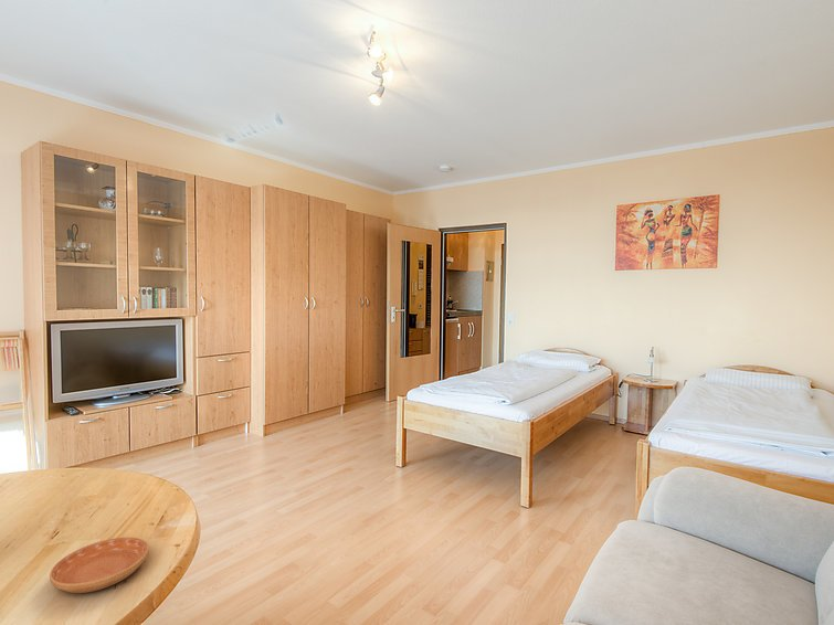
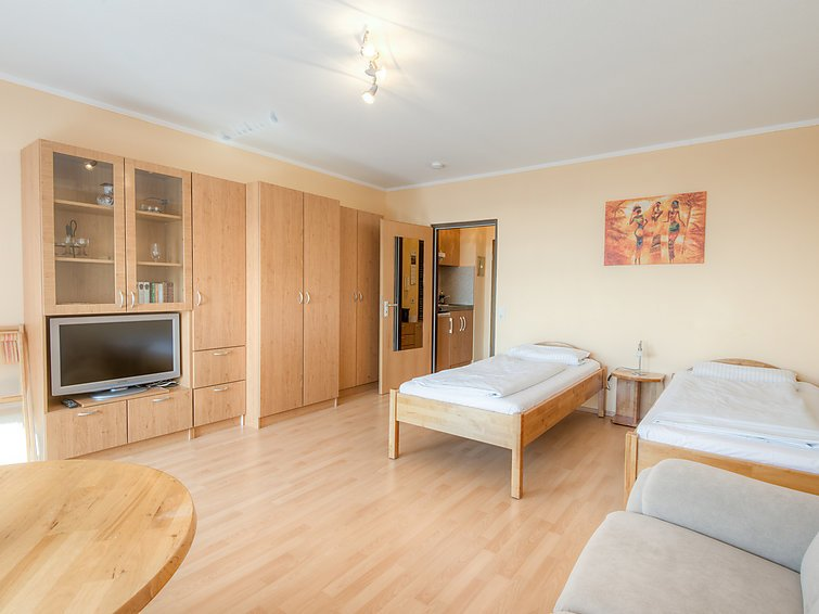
- saucer (102, 565)
